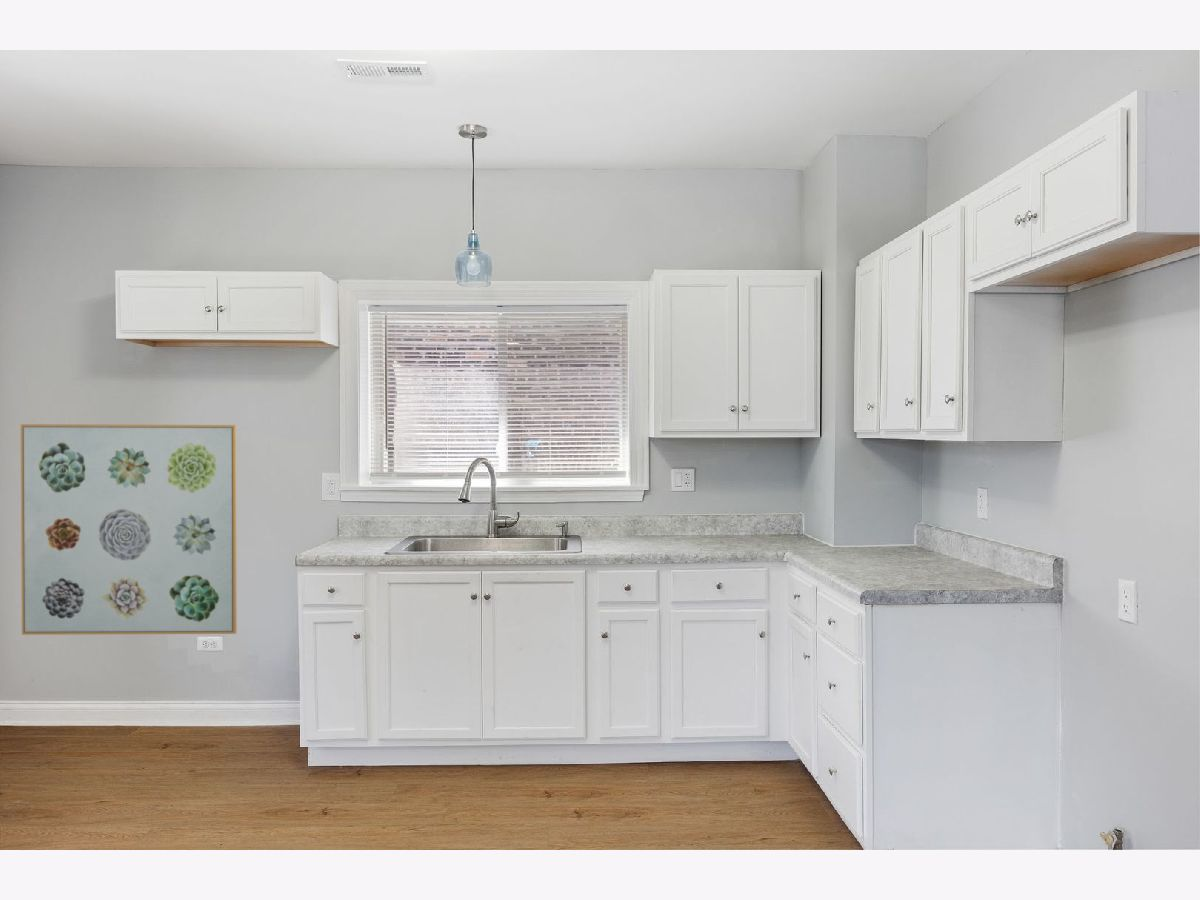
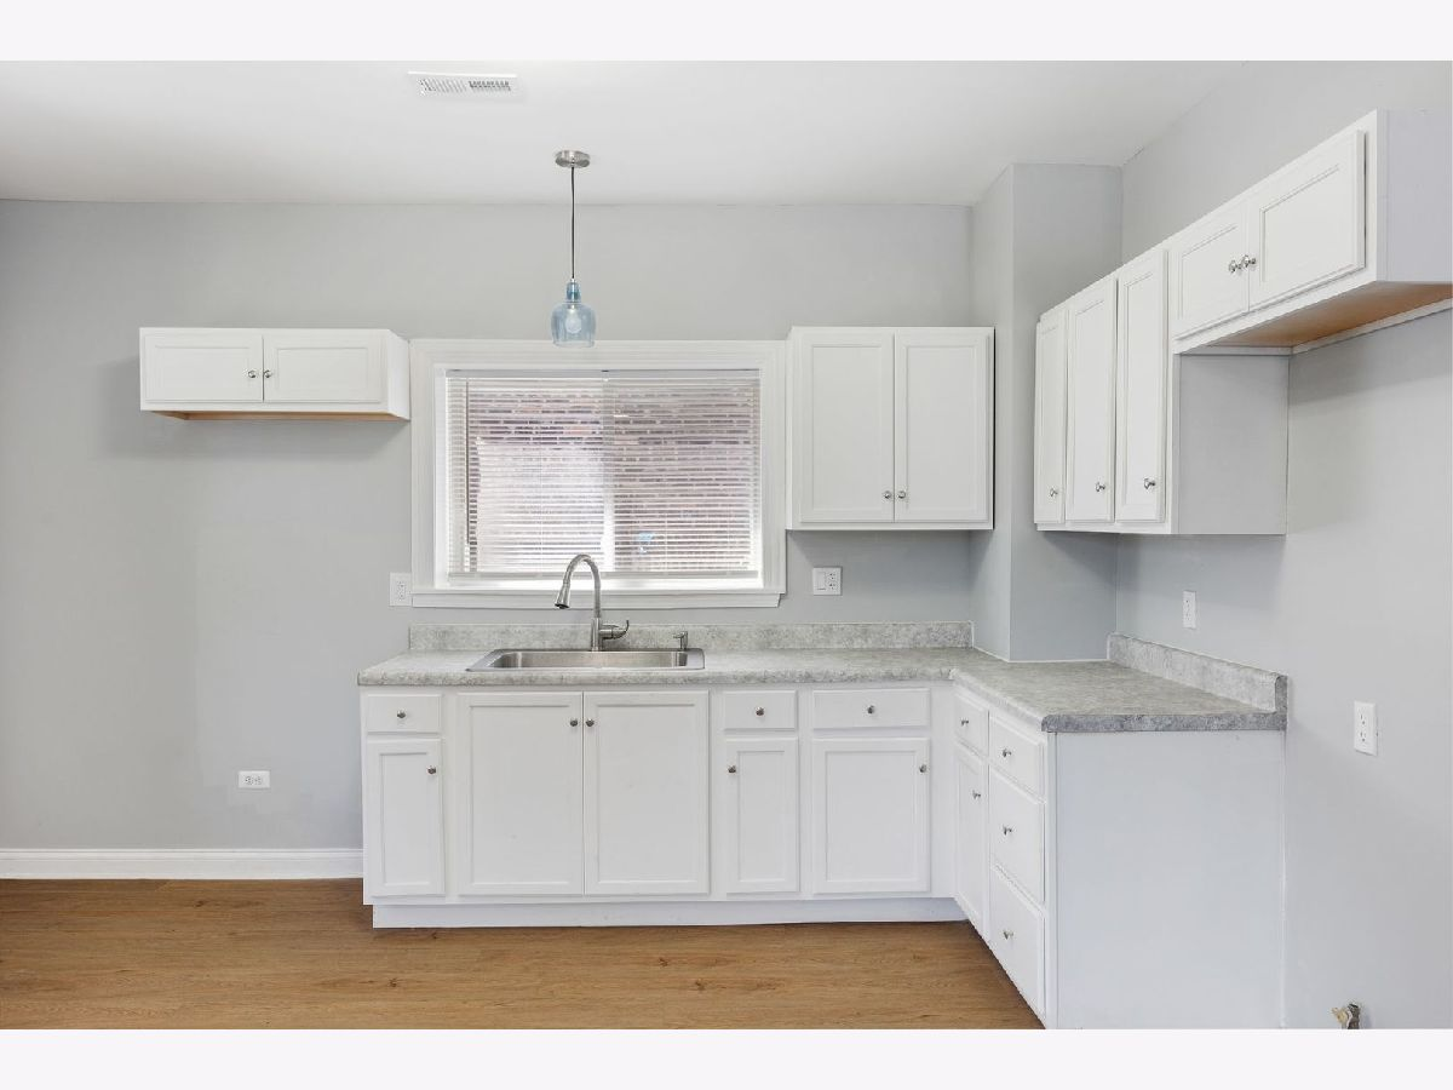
- wall art (129, 529)
